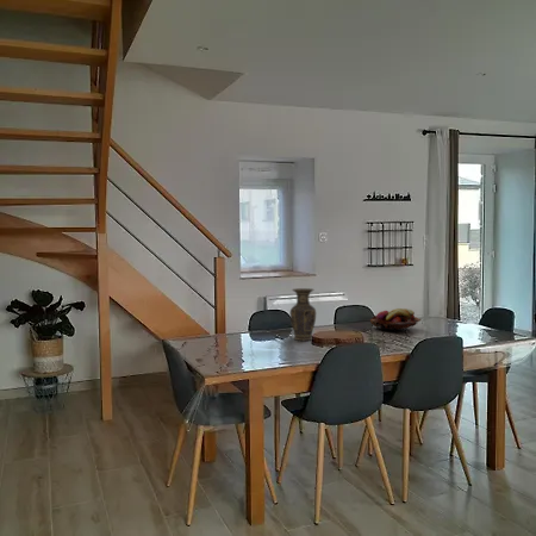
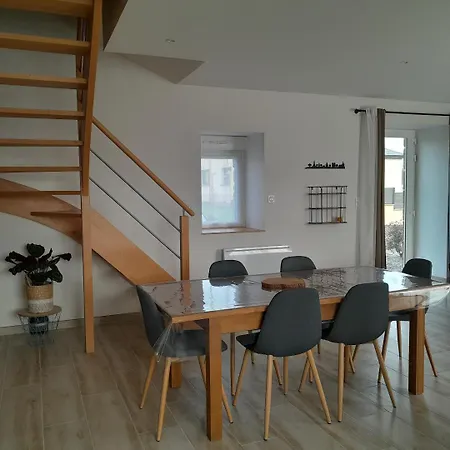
- fruit basket (394, 318)
- vase (303, 314)
